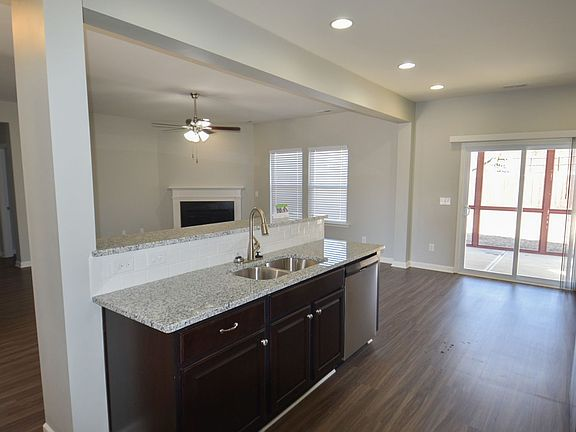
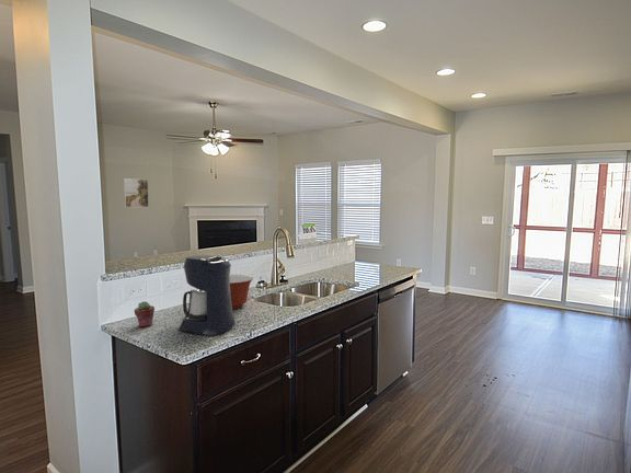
+ mixing bowl (231, 291)
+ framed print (136, 193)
+ coffee maker (206, 292)
+ potted succulent (145, 313)
